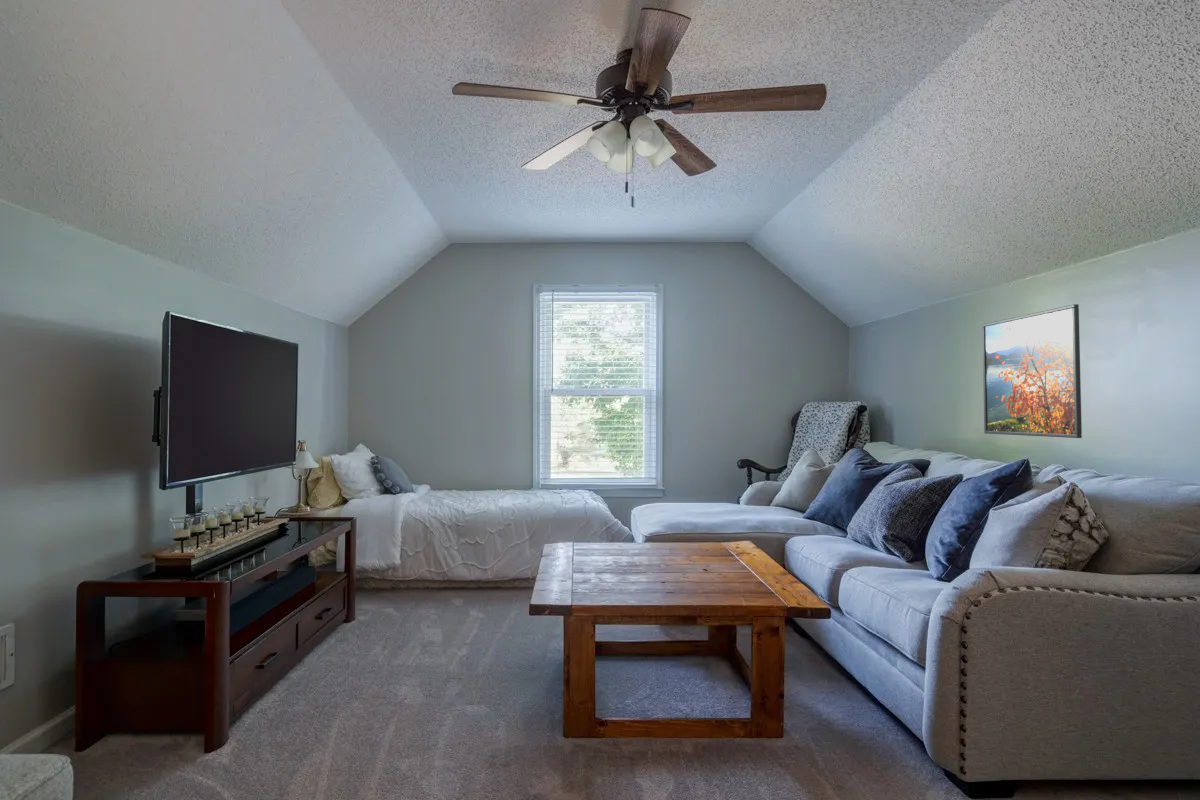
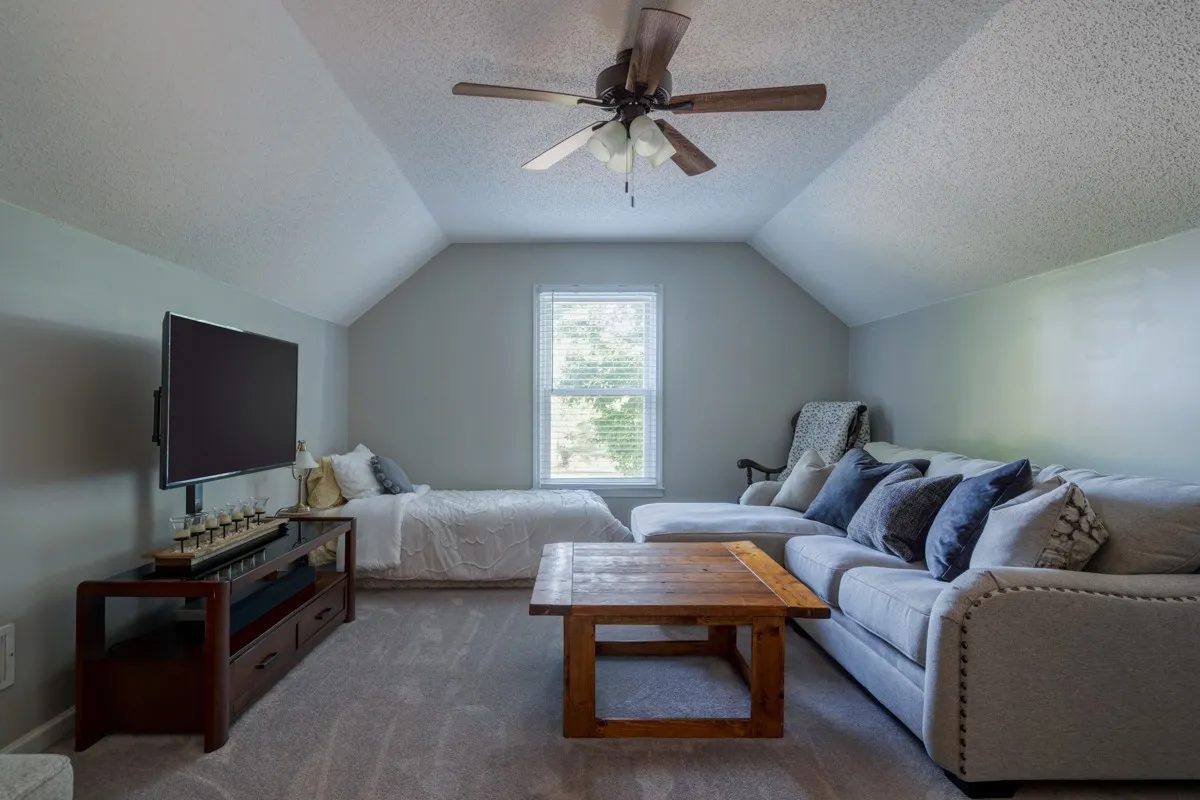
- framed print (1026, 375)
